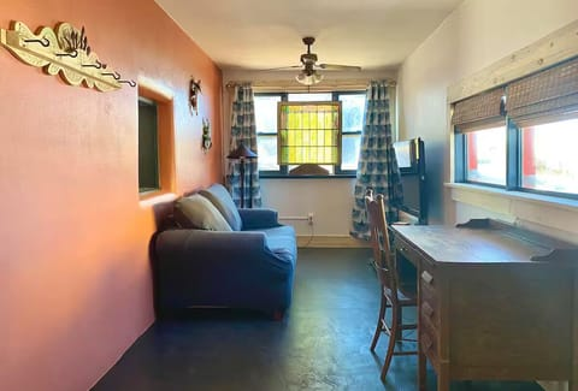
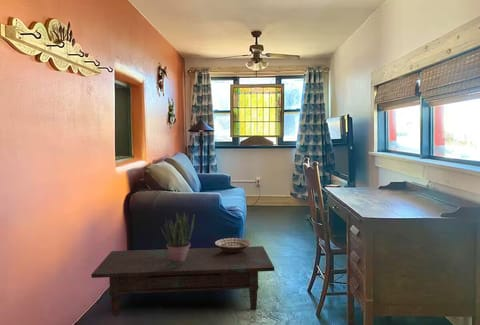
+ coffee table (187, 278)
+ potted plant (178, 235)
+ decorative bowl (233, 246)
